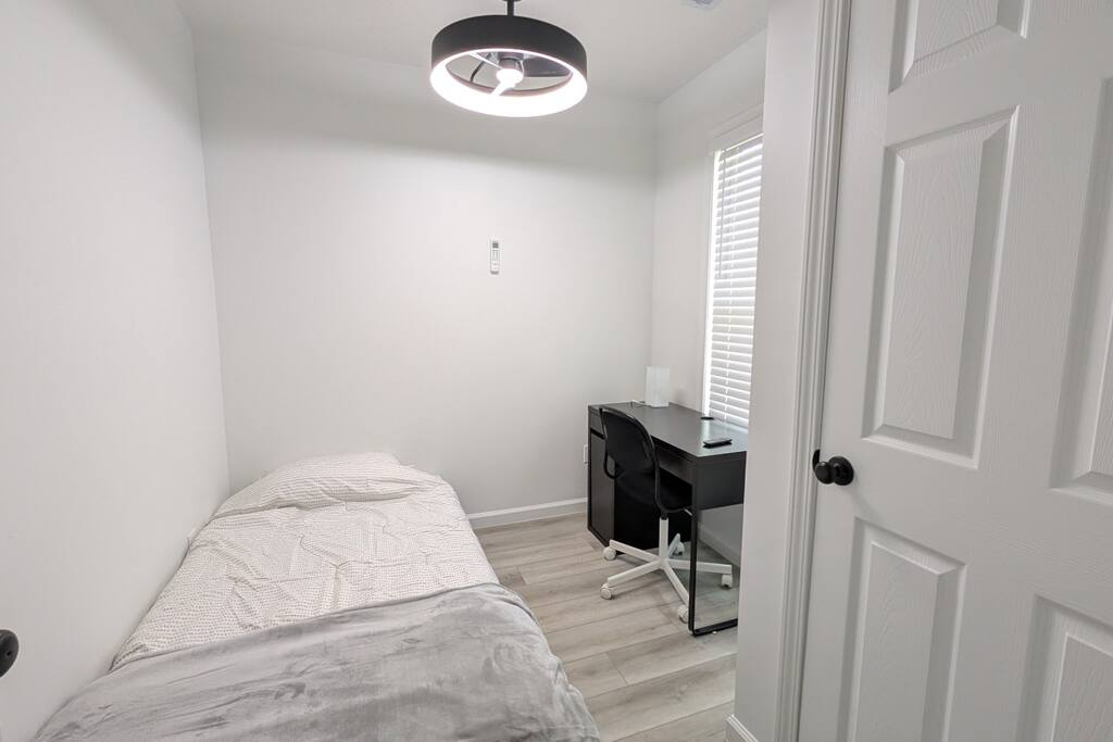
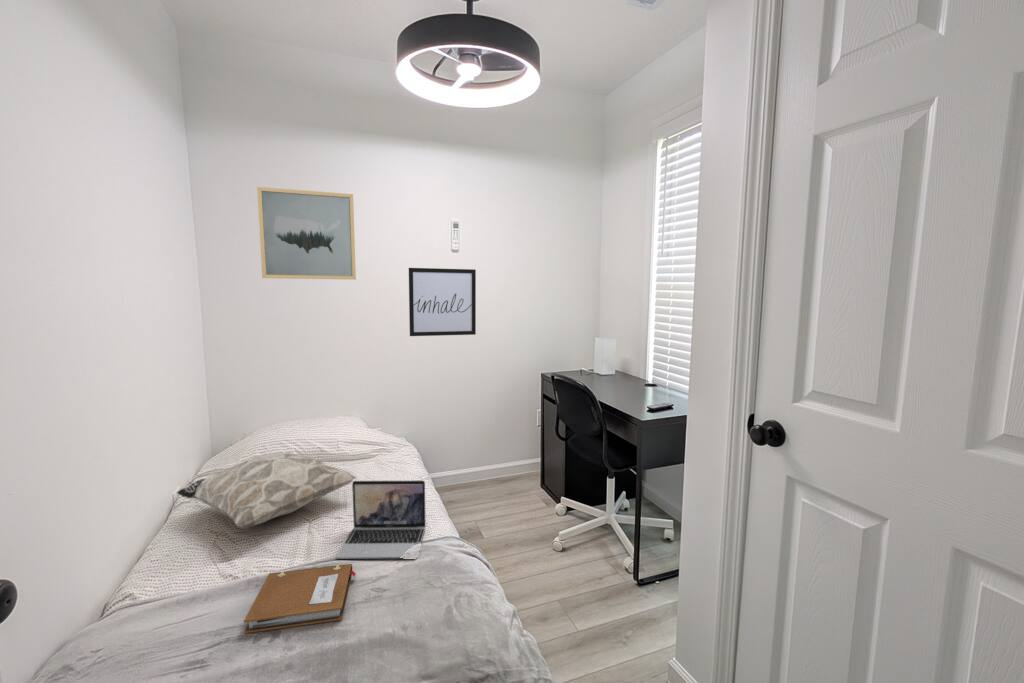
+ decorative pillow (270, 484)
+ wall art (443, 302)
+ notebook (306, 593)
+ wall art (309, 235)
+ laptop (382, 517)
